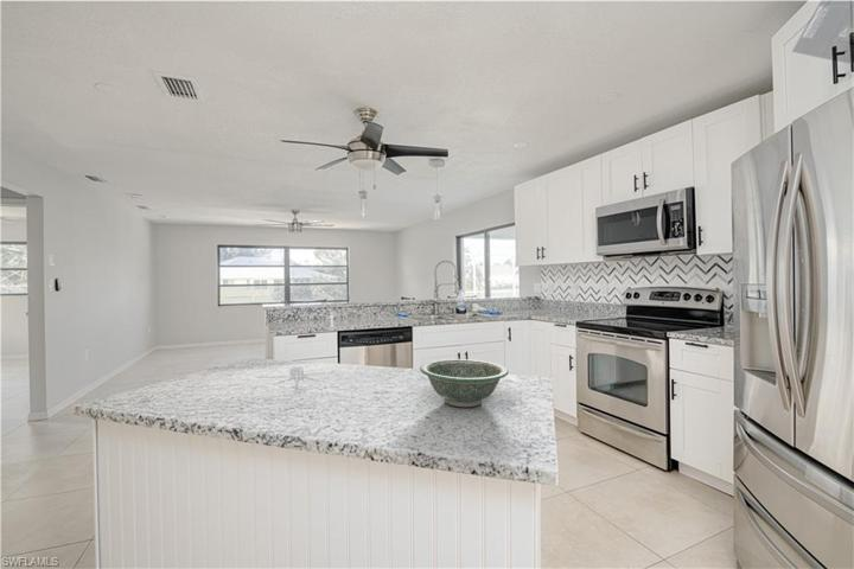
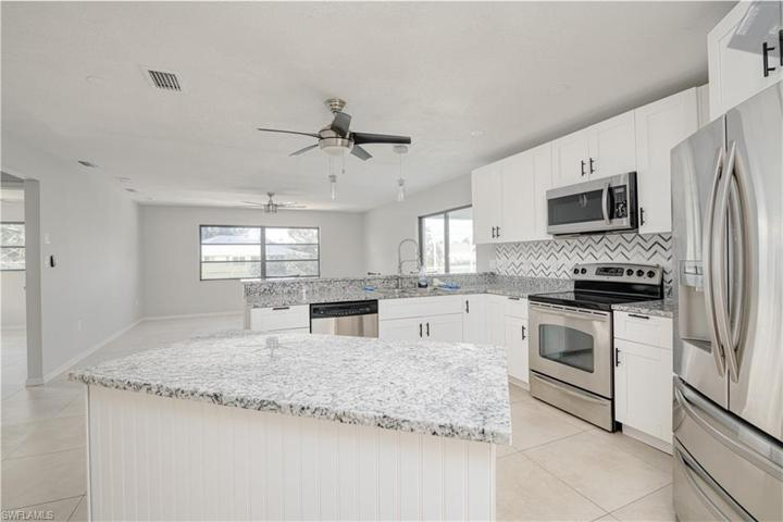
- bowl (464, 384)
